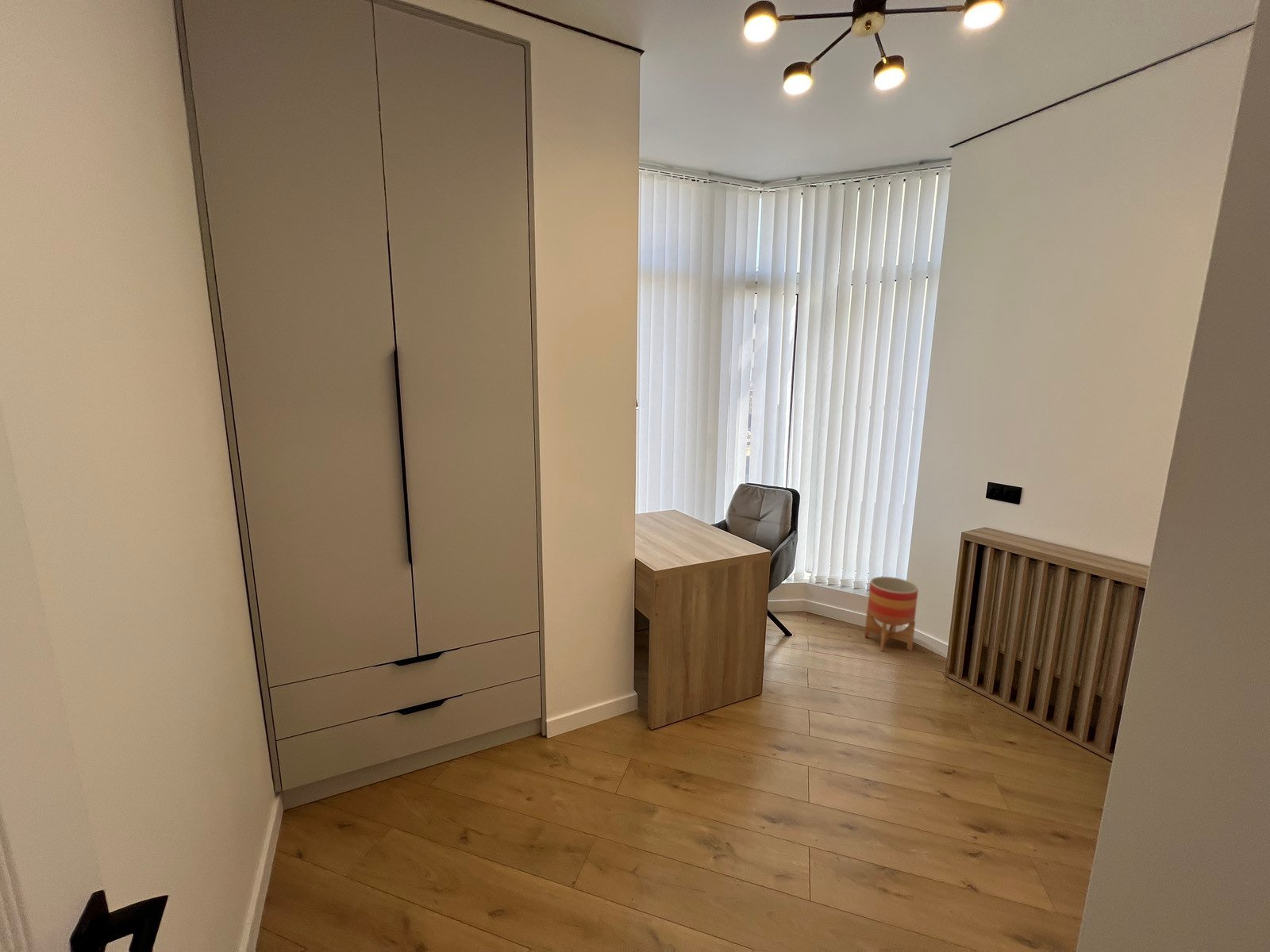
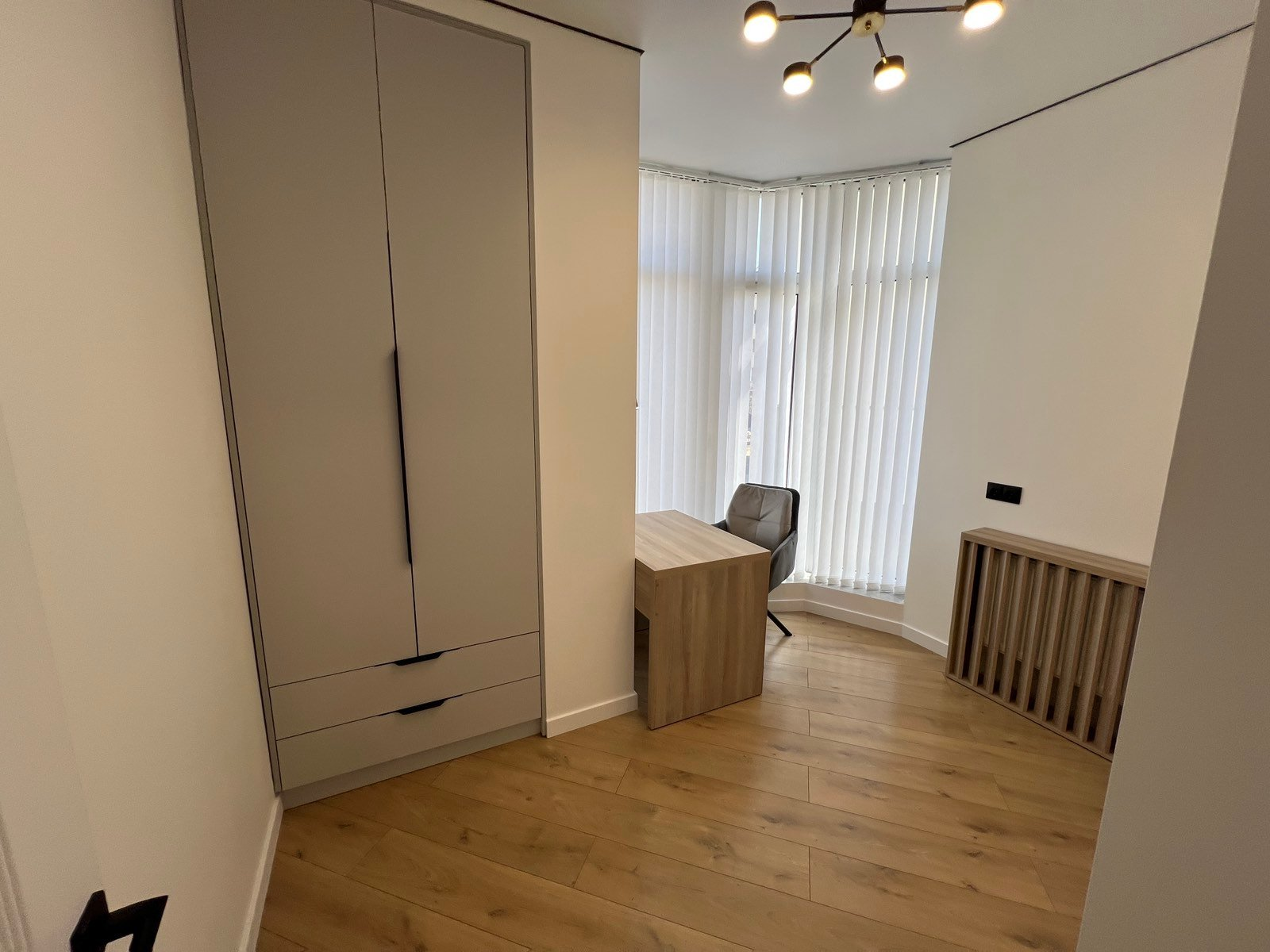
- planter (891, 613)
